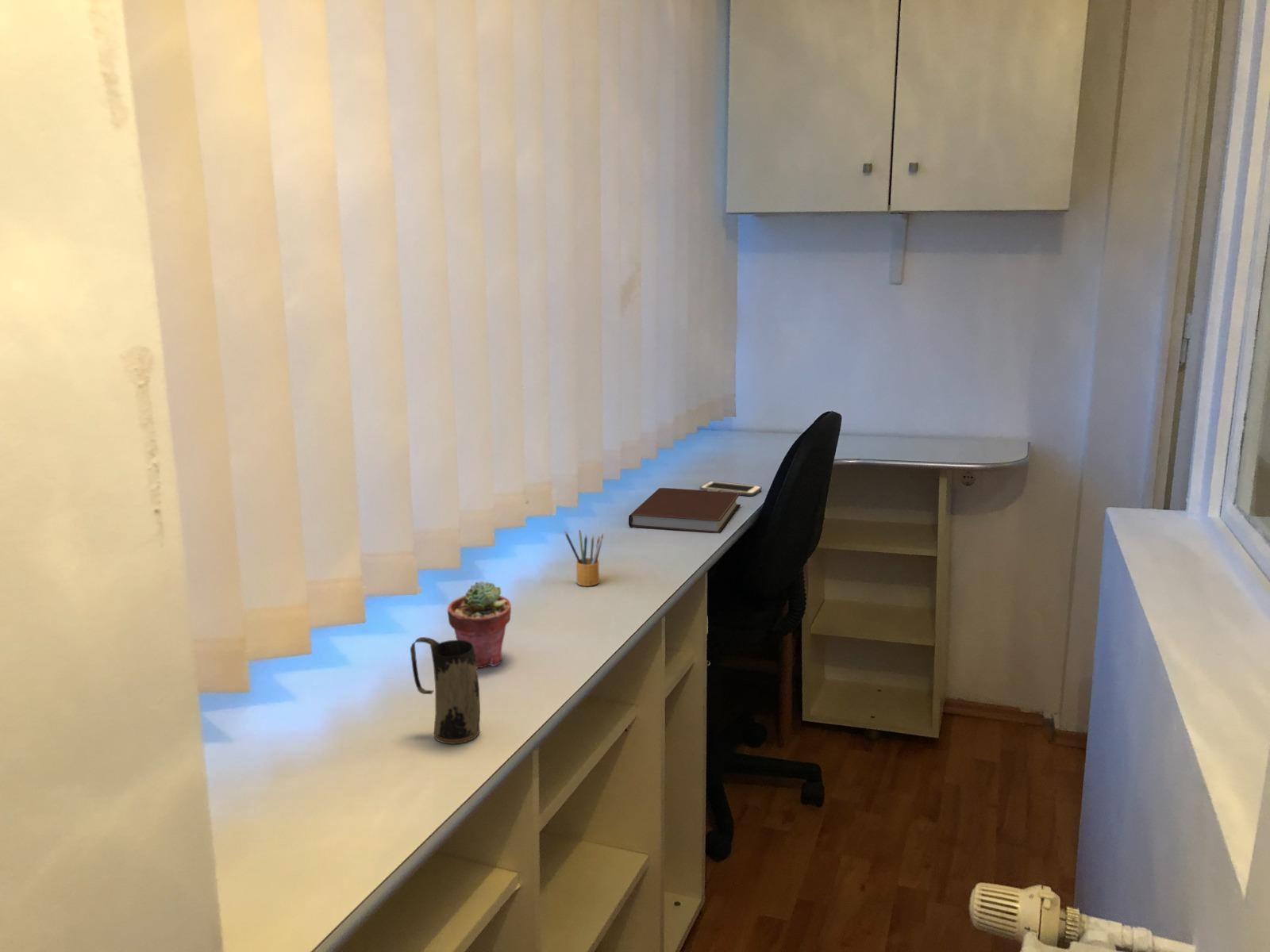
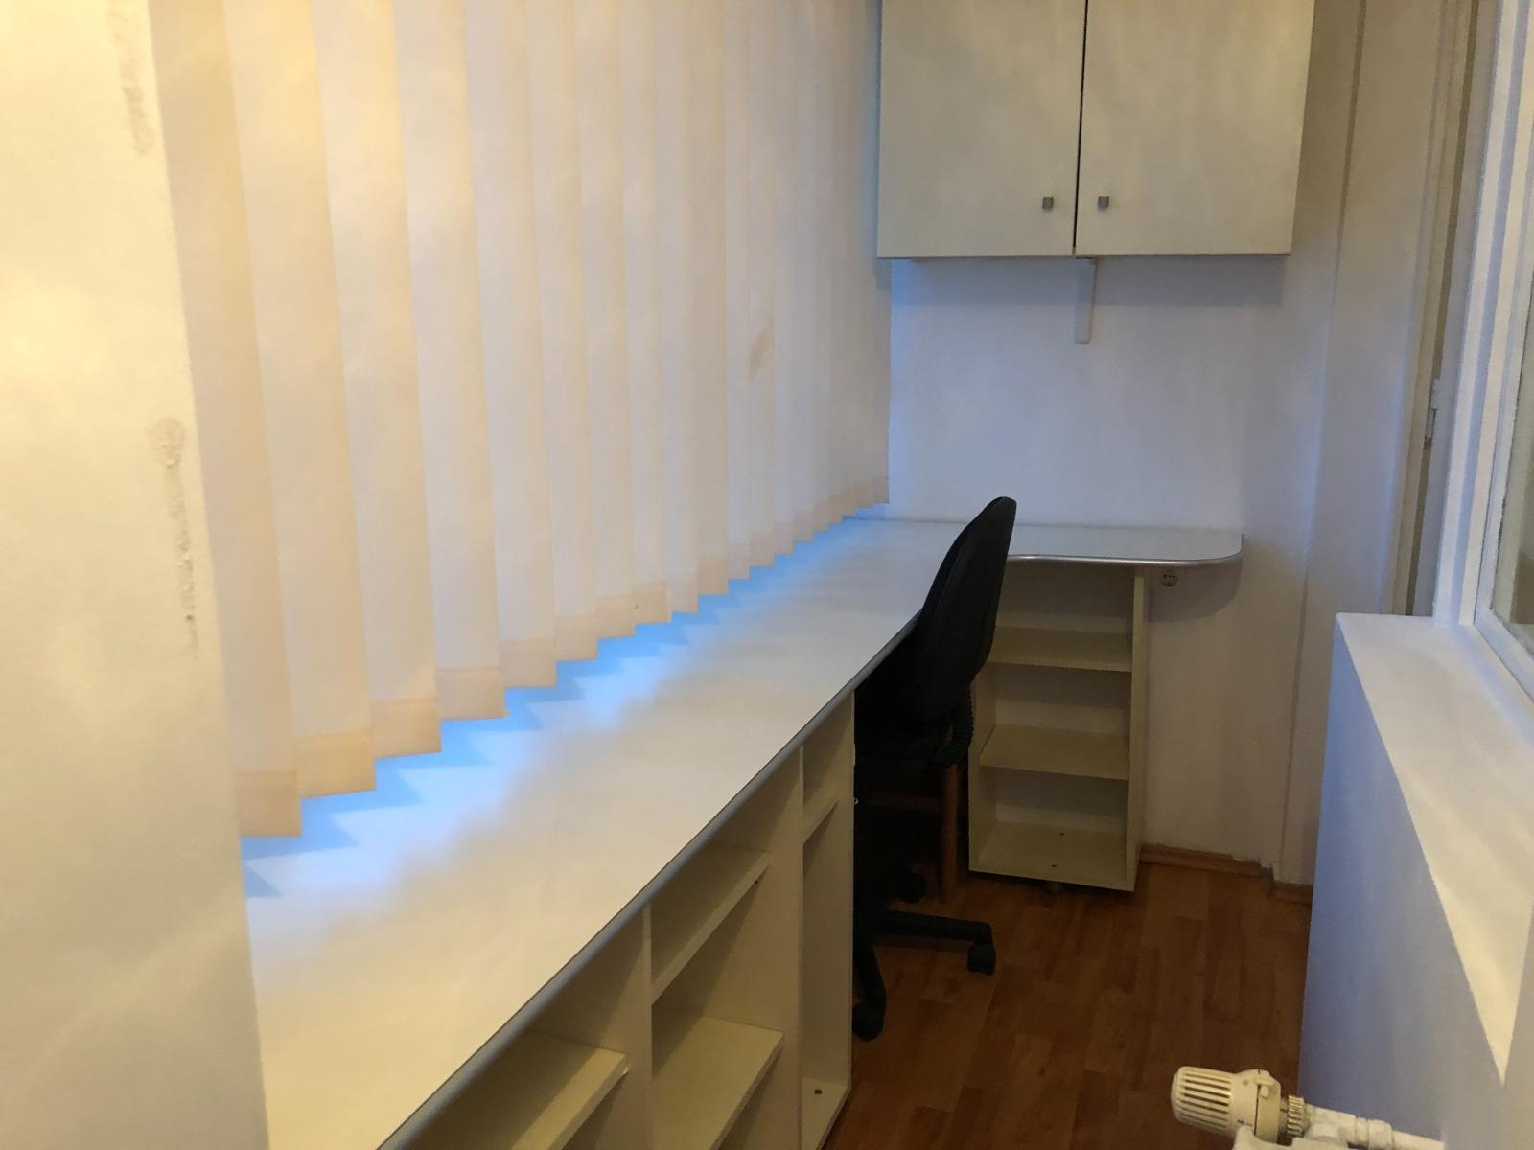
- notebook (687, 509)
- potted succulent (480, 620)
- cell phone (730, 488)
- mug (446, 686)
- pencil box (585, 556)
